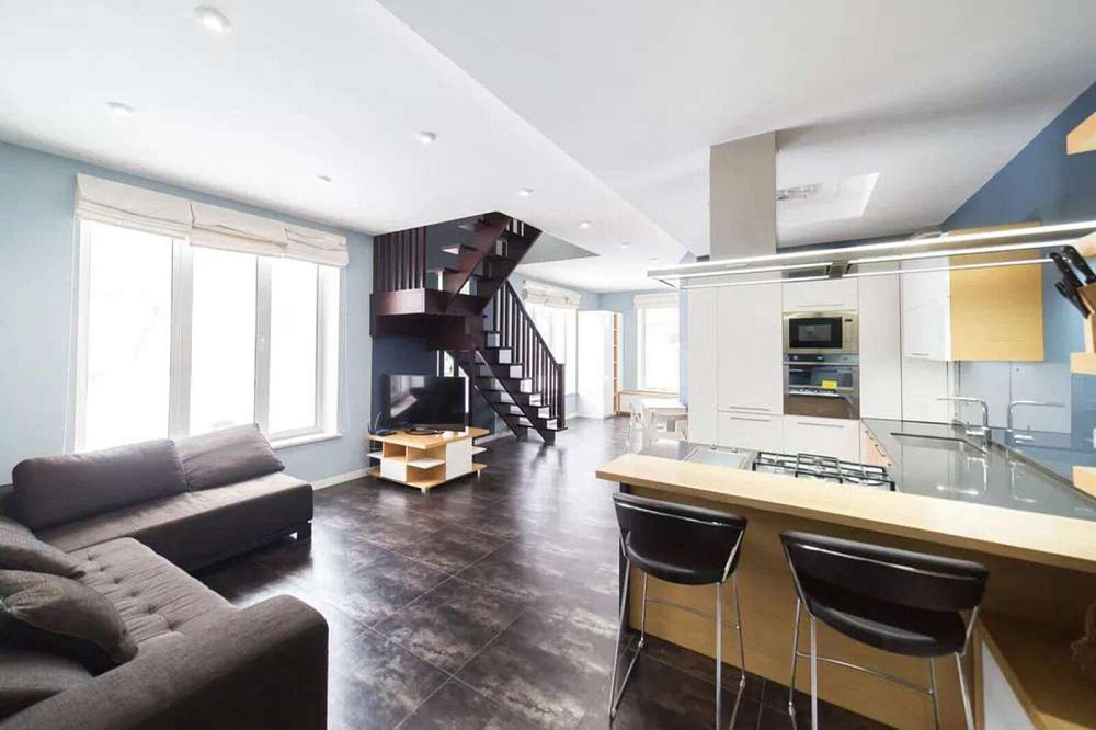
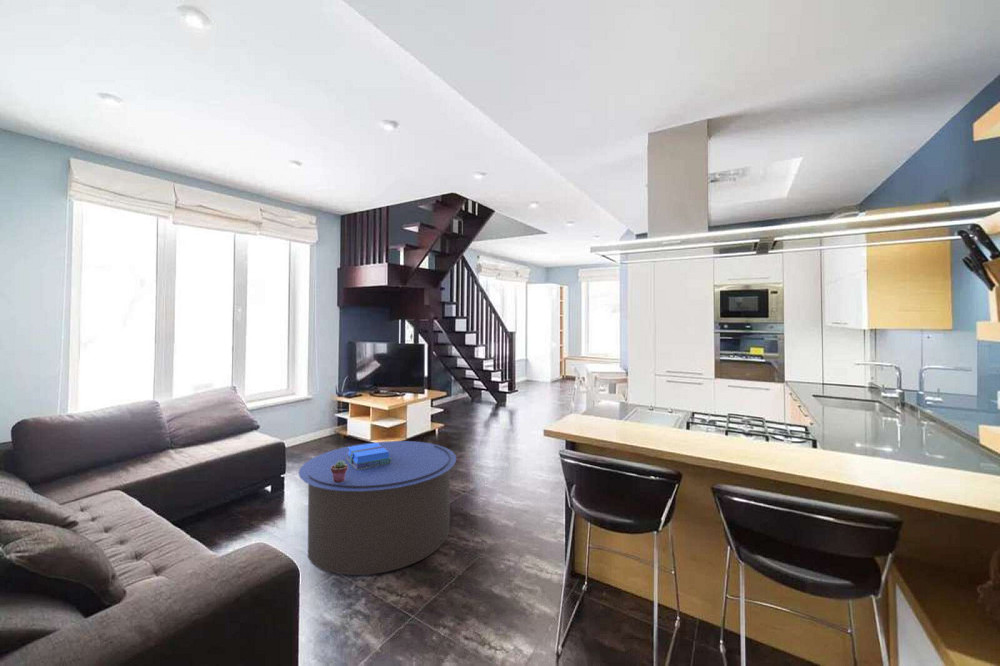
+ potted succulent (339, 470)
+ books (368, 454)
+ coffee table (381, 496)
